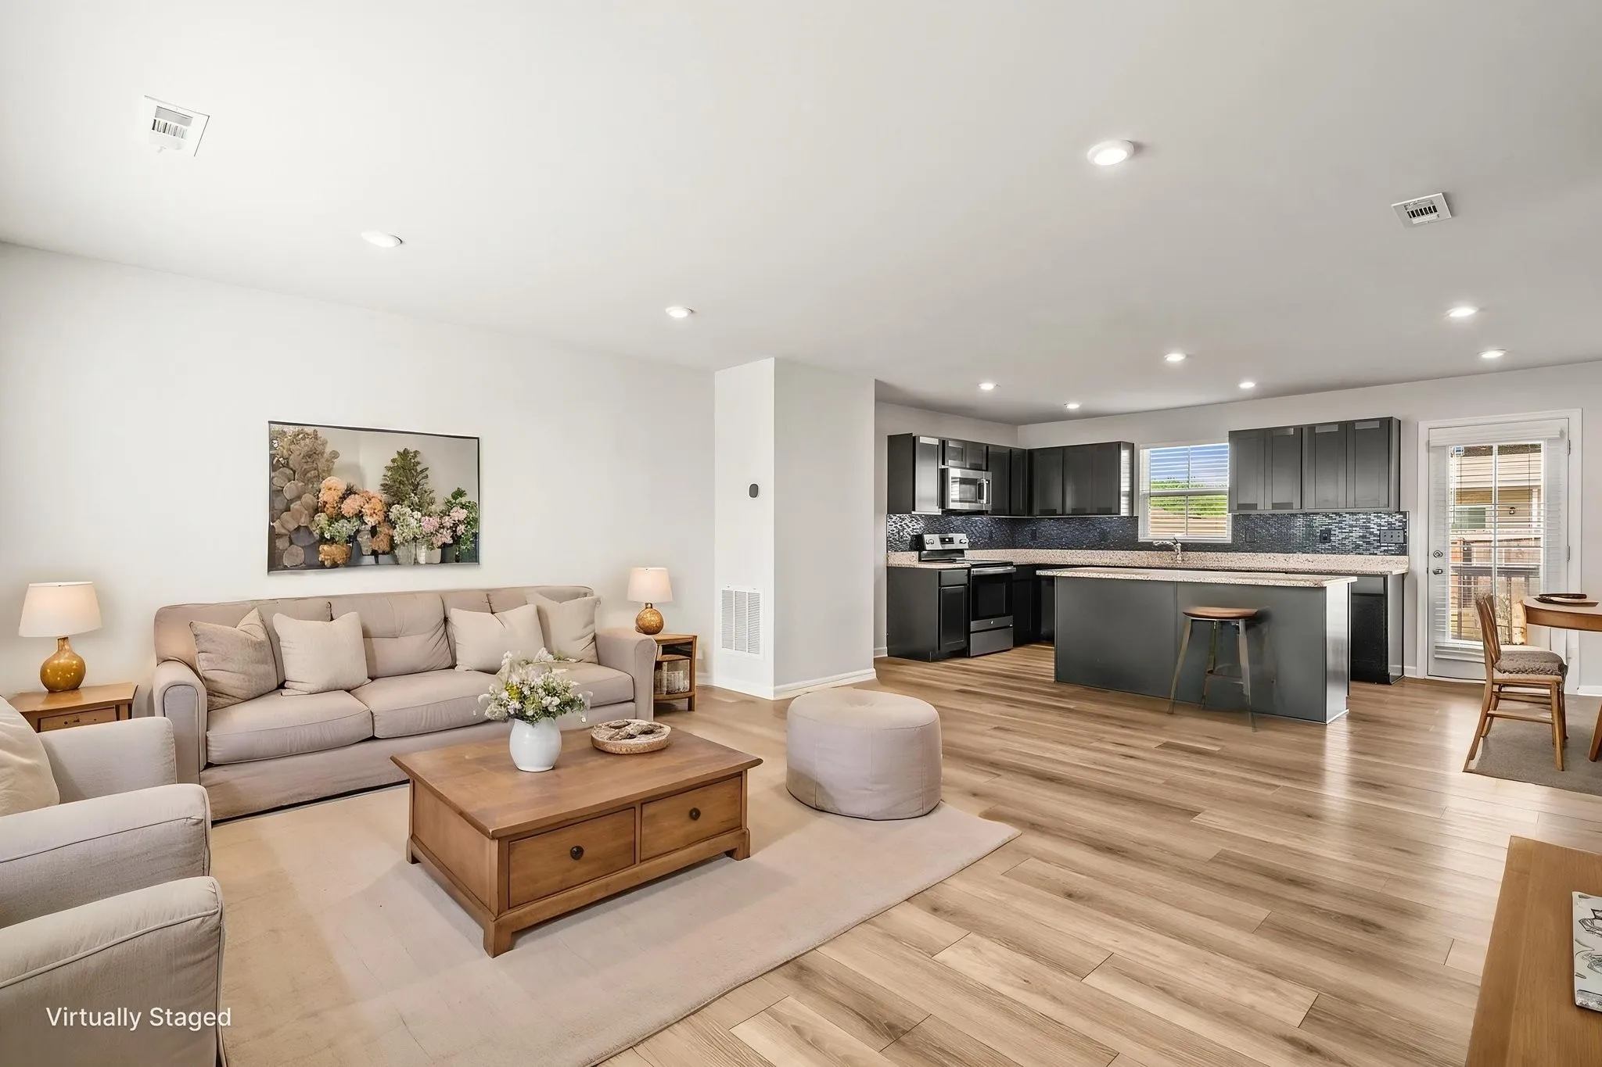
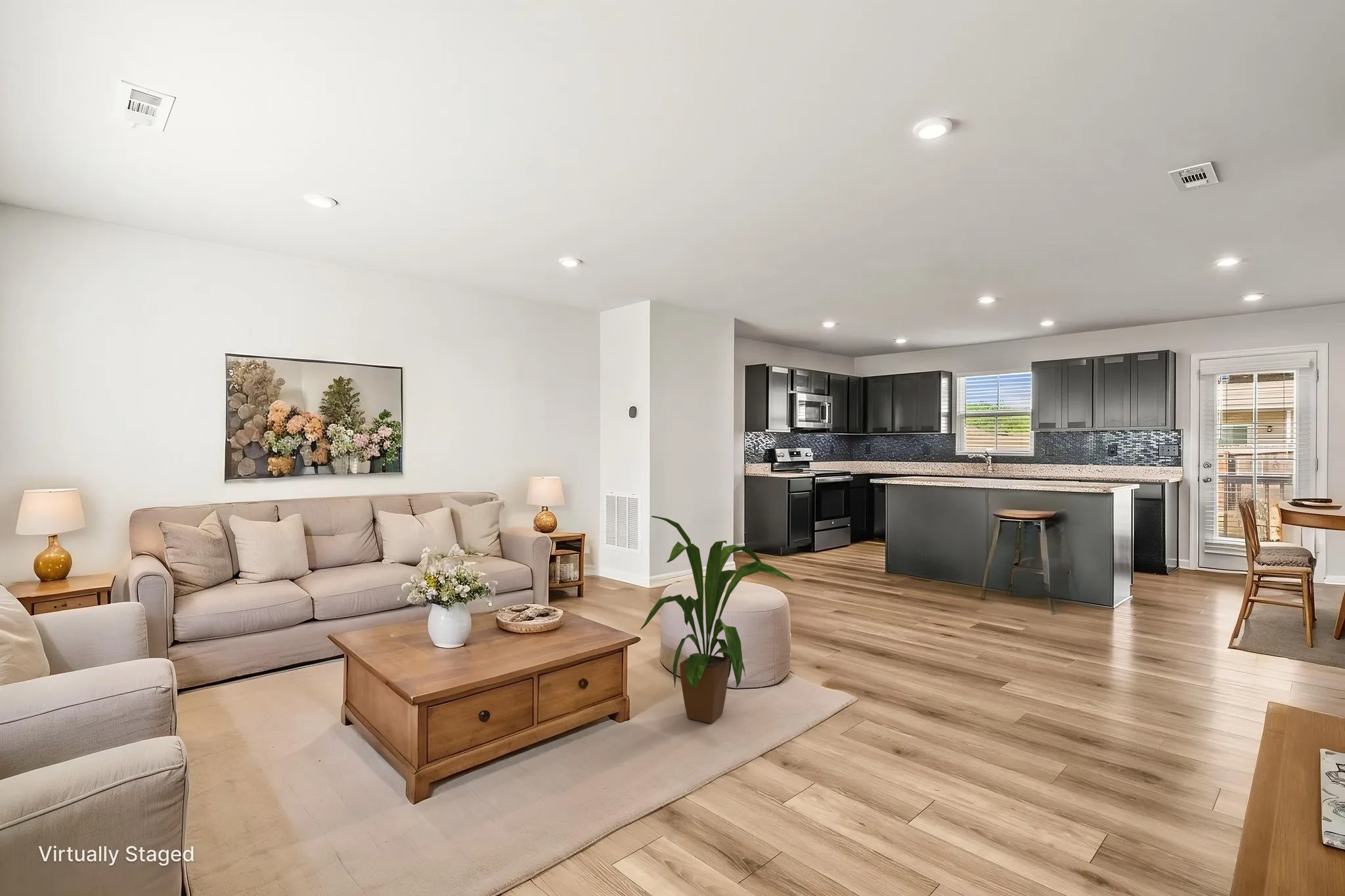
+ house plant (720, 619)
